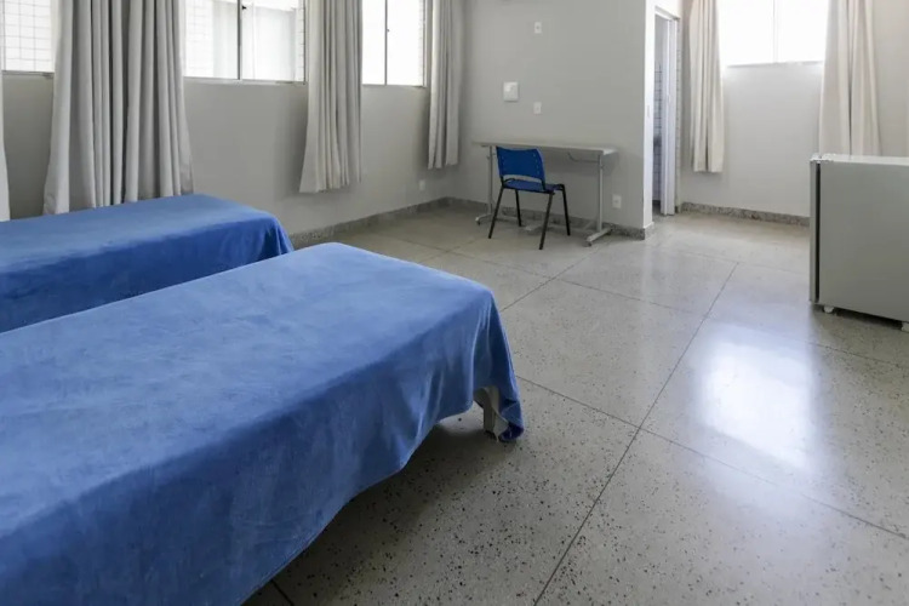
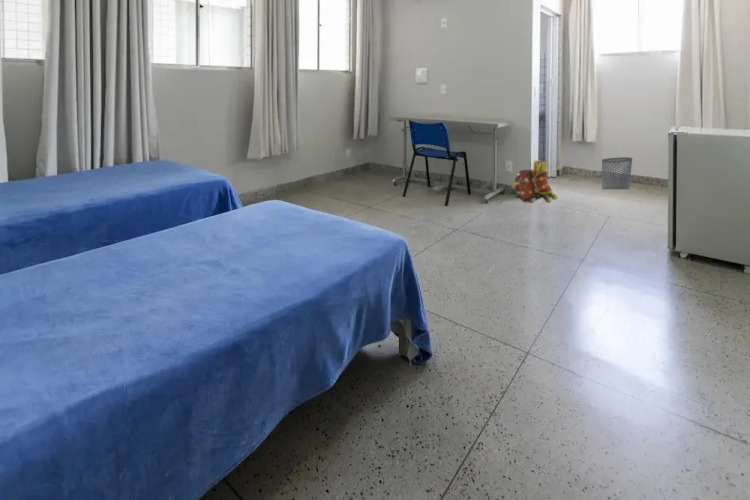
+ waste bin (616, 174)
+ backpack (534, 182)
